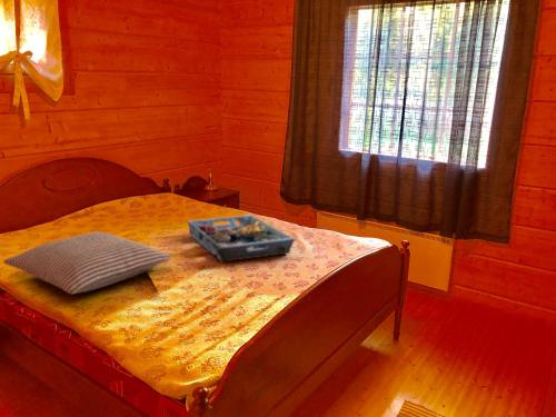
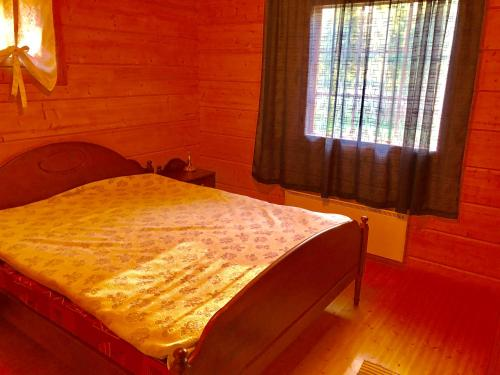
- serving tray (238, 235)
- pillow (90, 259)
